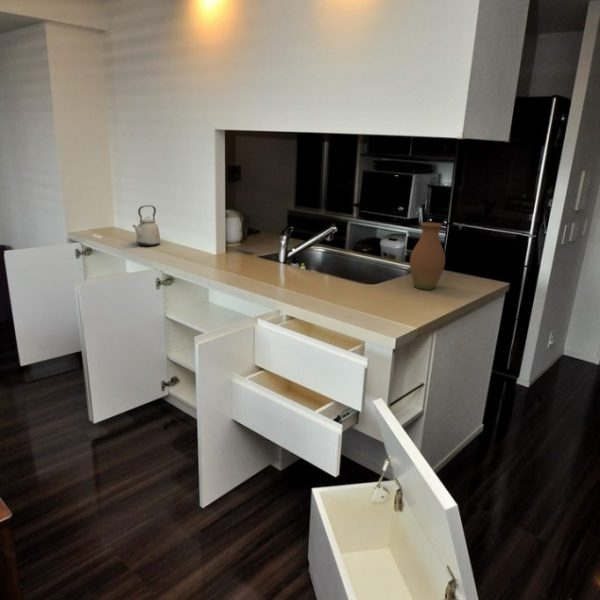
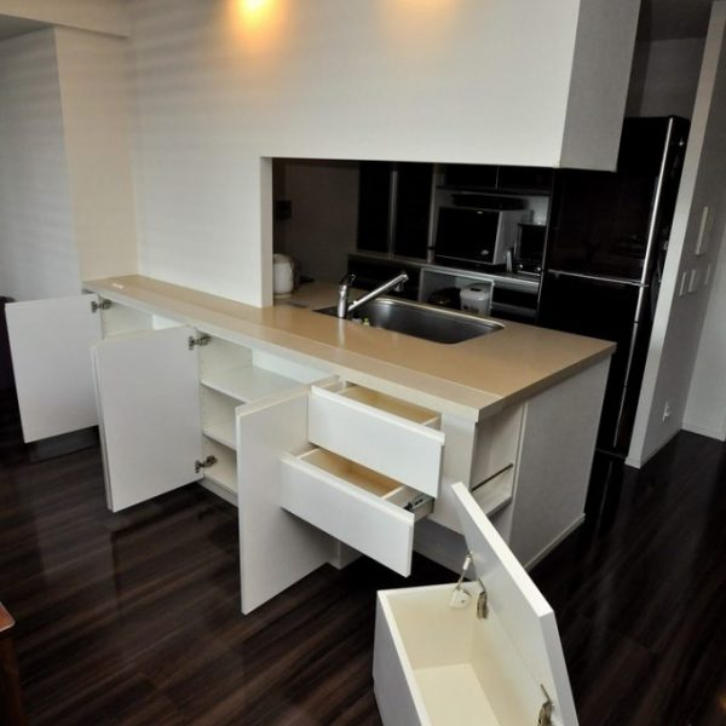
- vase (427, 255)
- kettle (144, 225)
